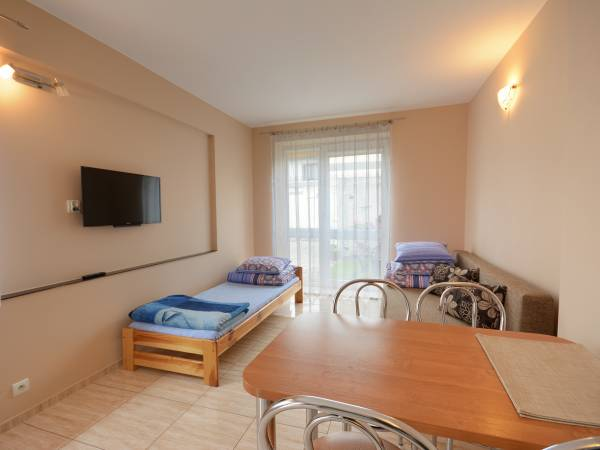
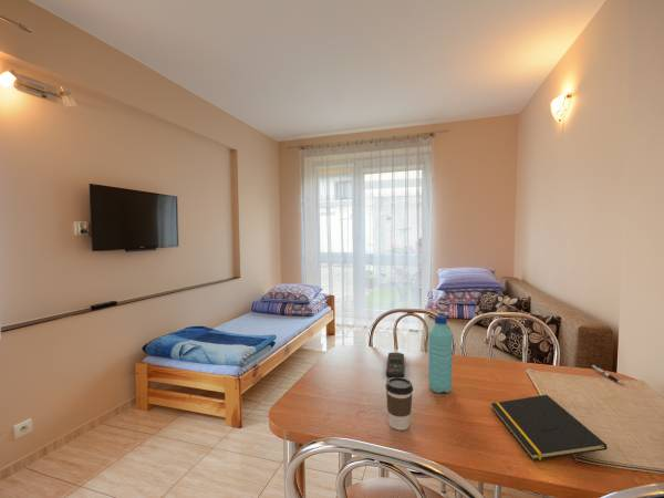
+ remote control (395, 363)
+ coffee cup (398, 403)
+ pen (606, 374)
+ notepad (540, 423)
+ water bottle (439, 352)
